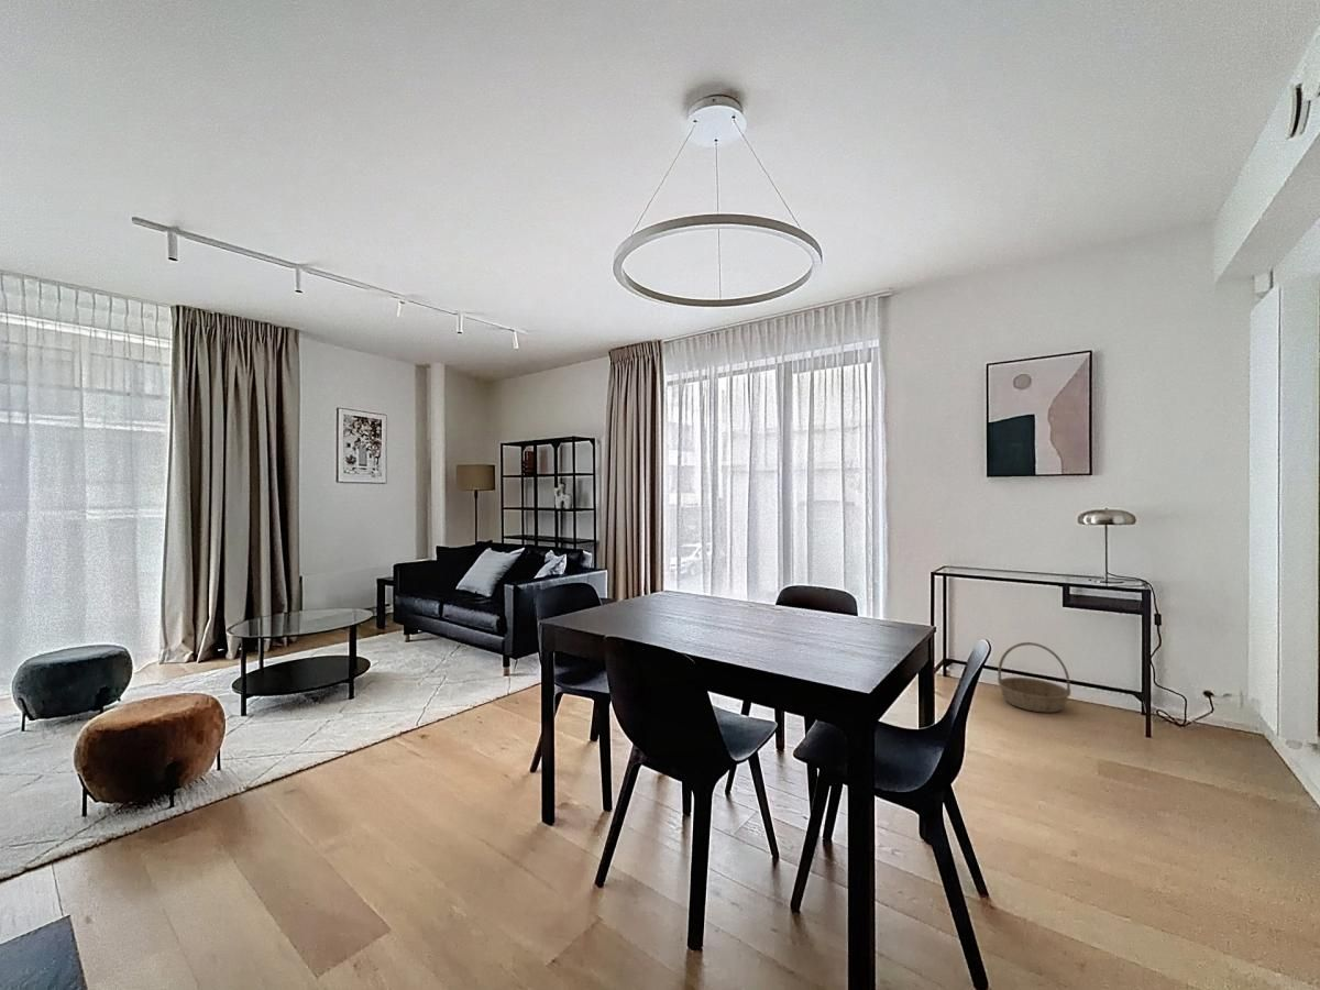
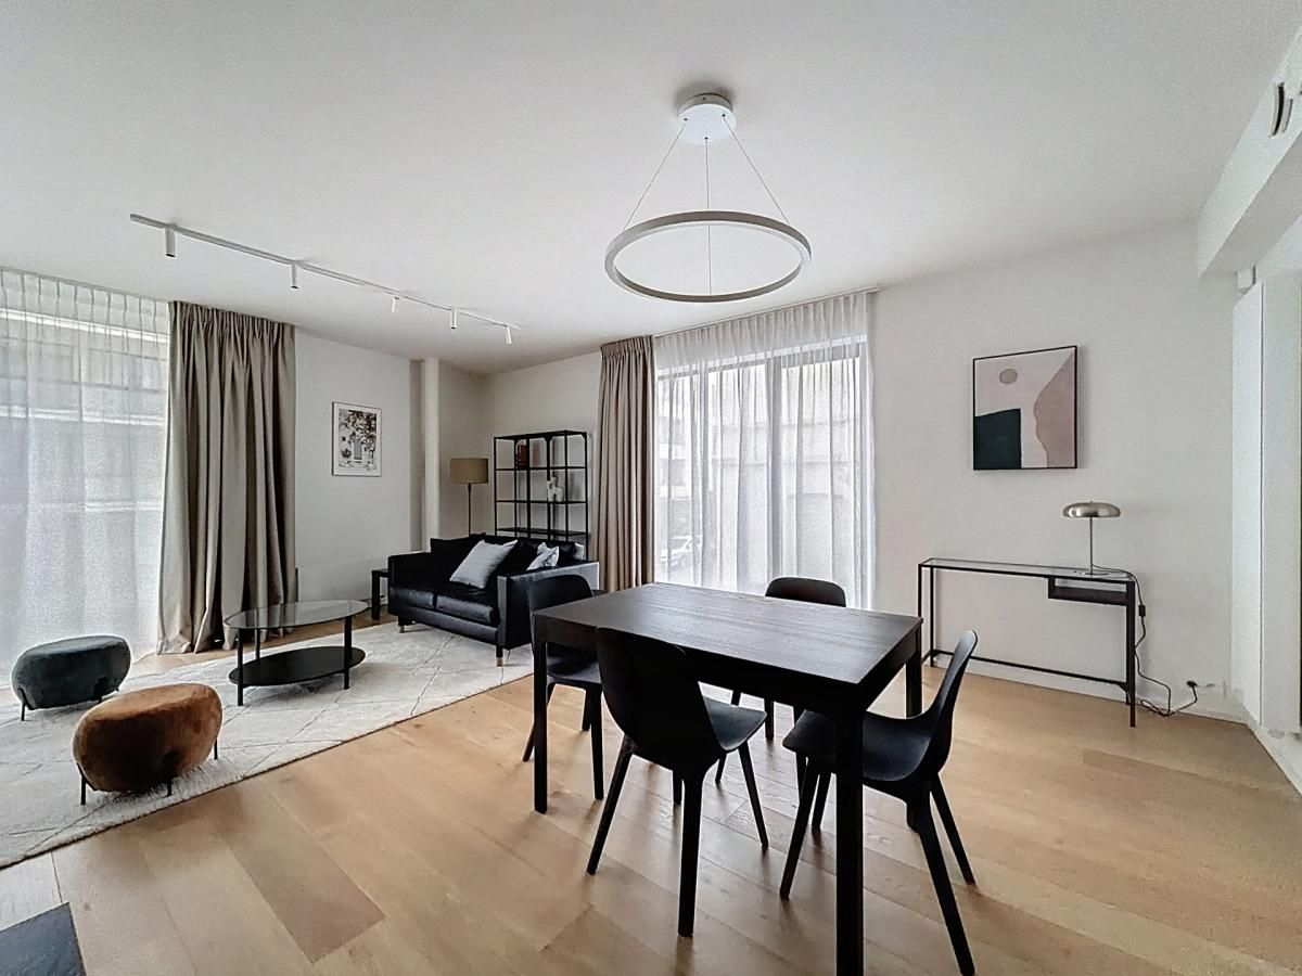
- basket (1033, 679)
